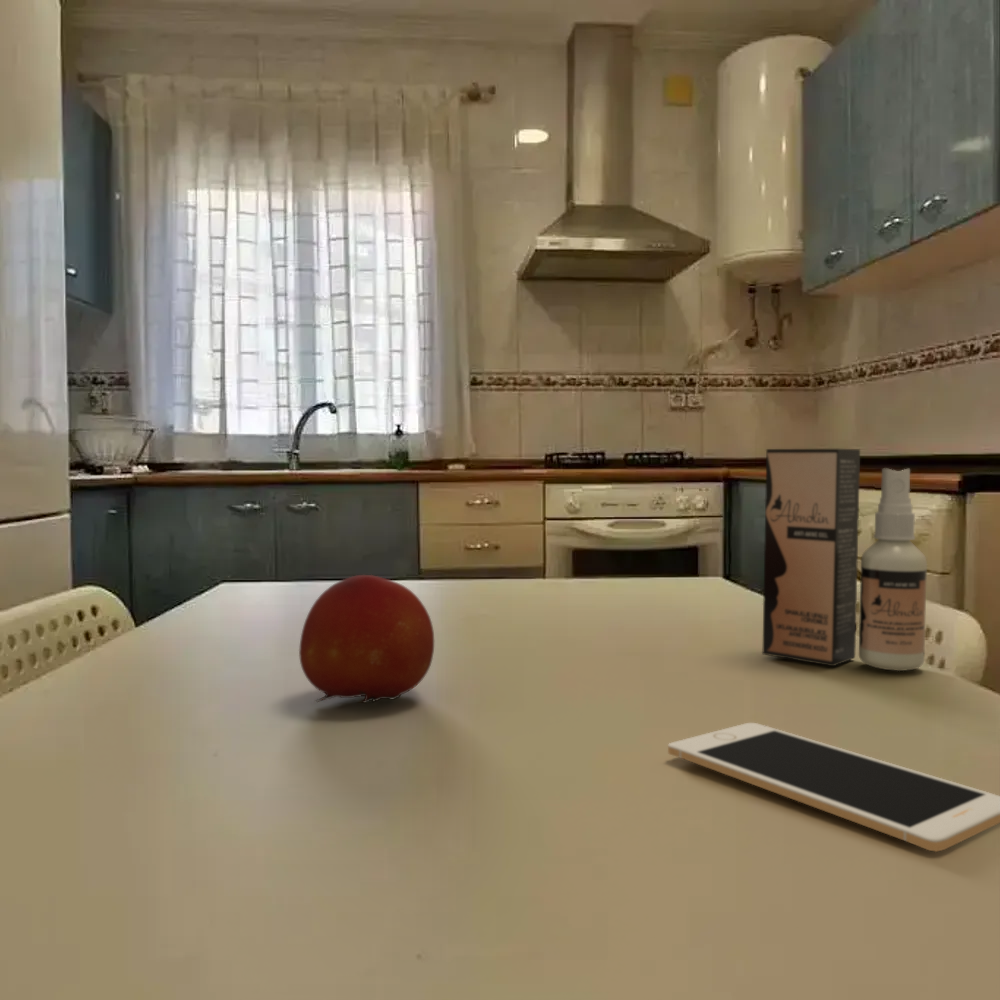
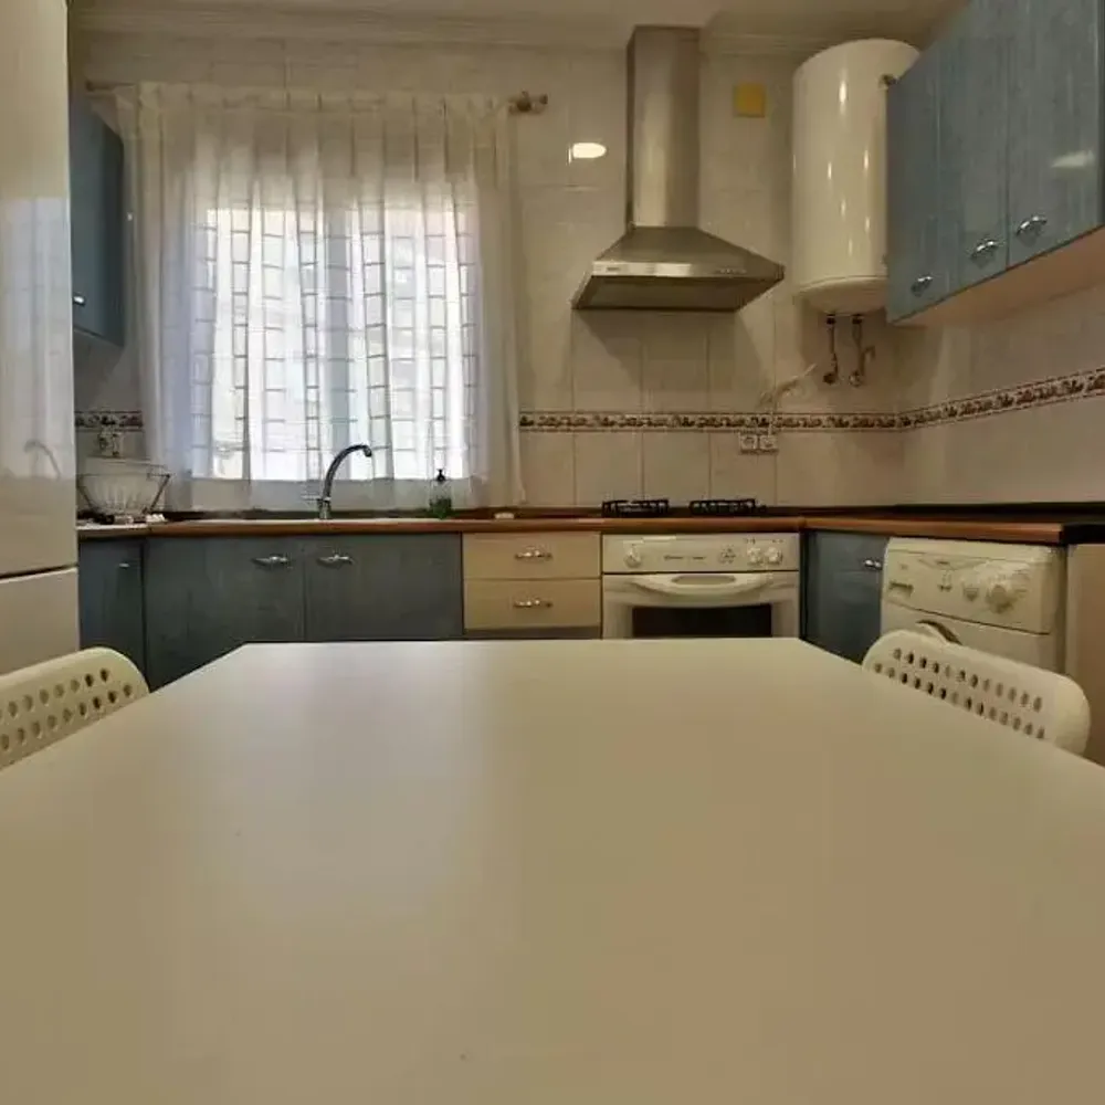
- spray bottle (842, 555)
- cell phone (826, 775)
- fruit (368, 636)
